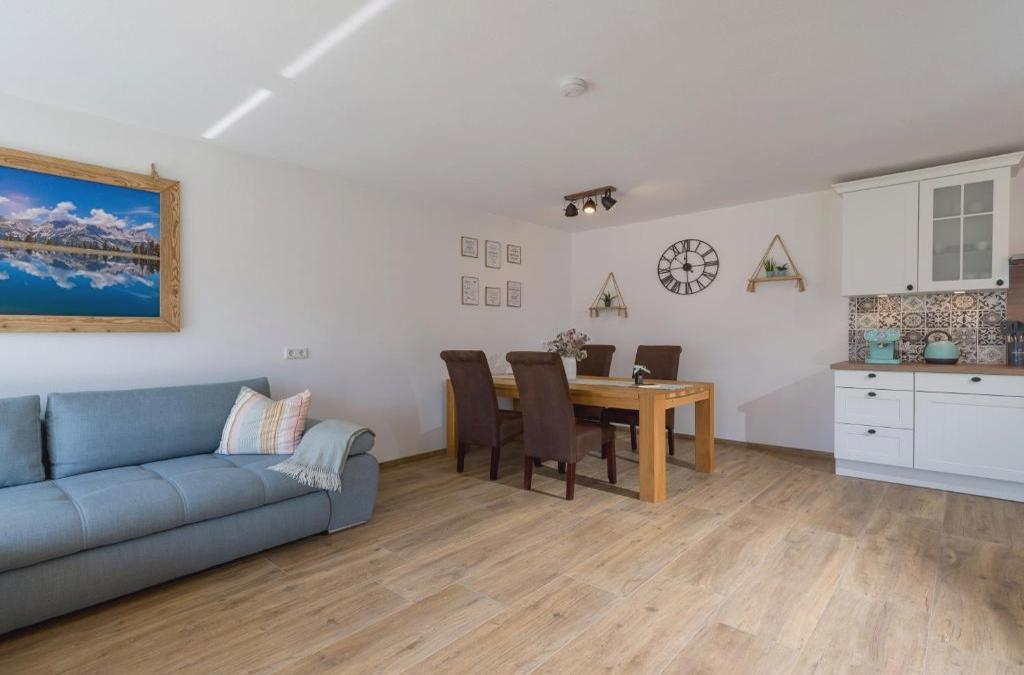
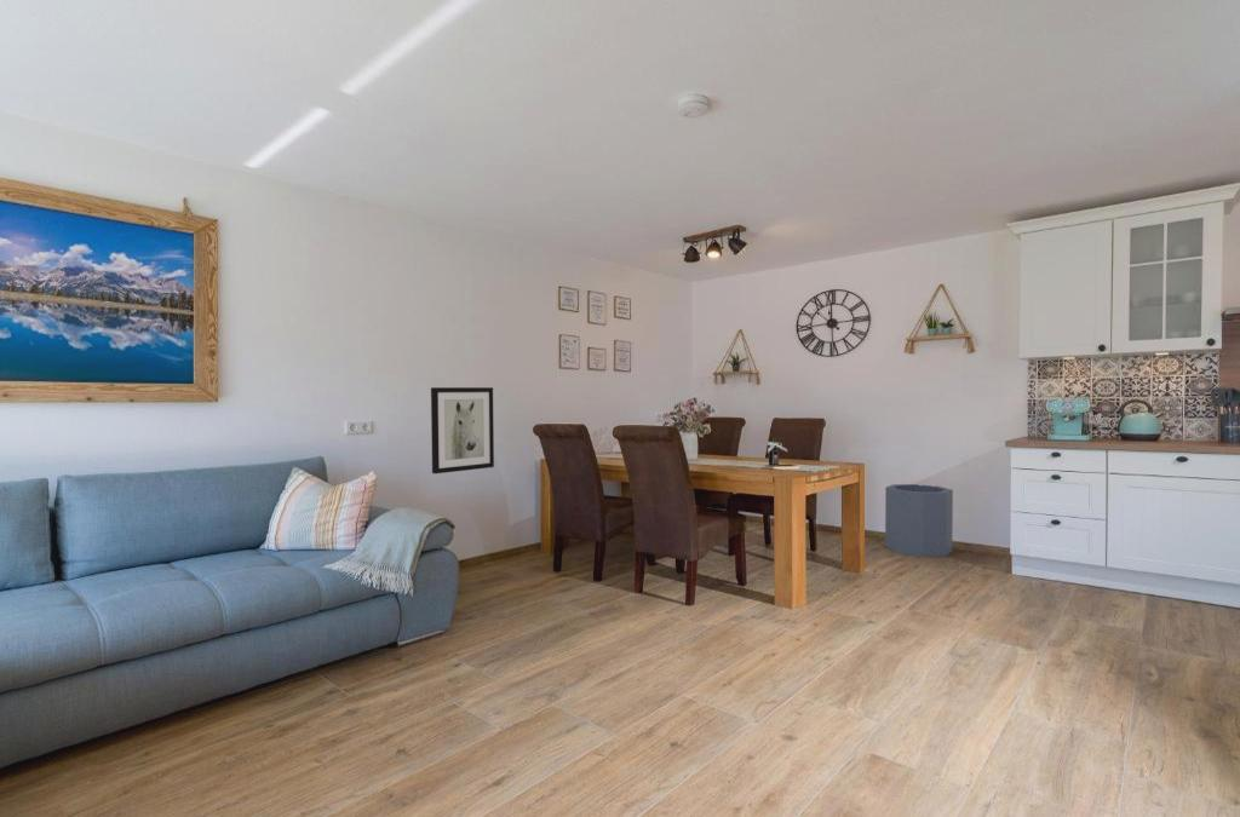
+ wall art (463, 428)
+ trash can (918, 518)
